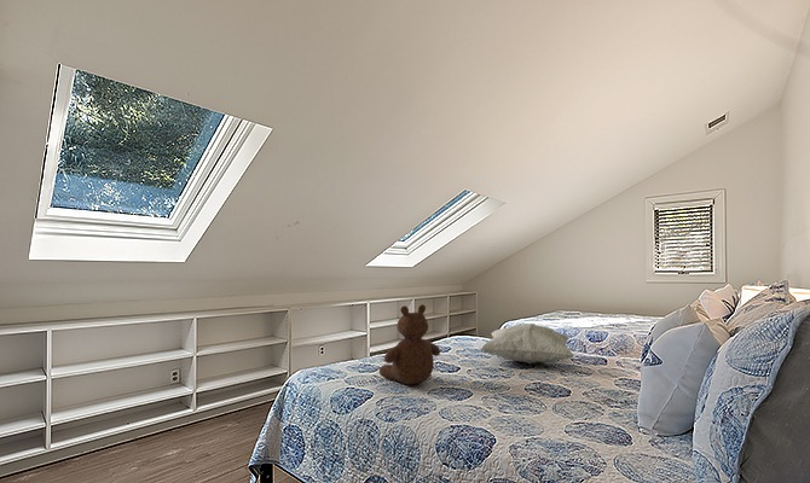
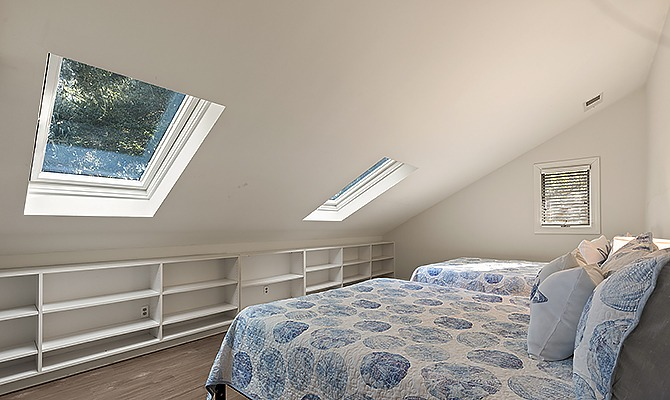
- teddy bear (406, 342)
- decorative pillow (527, 343)
